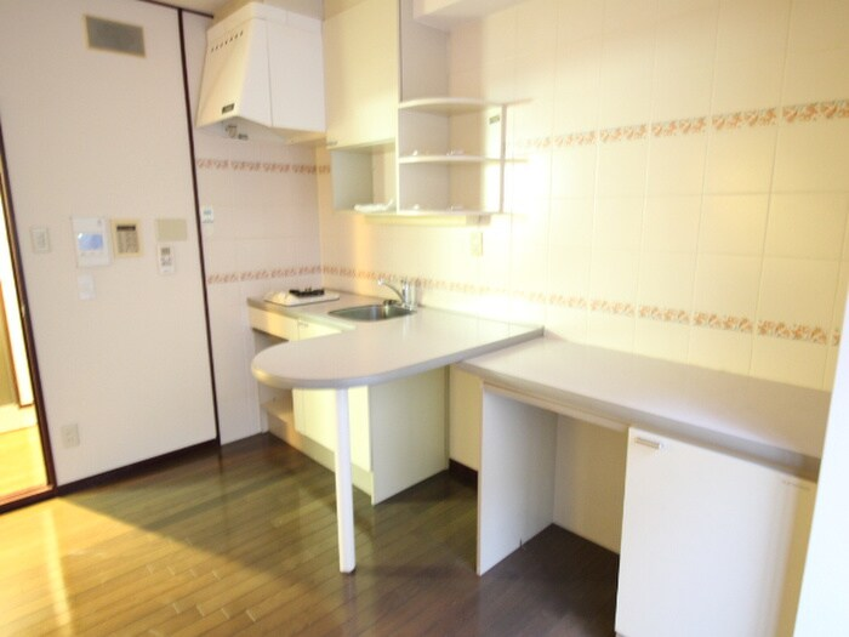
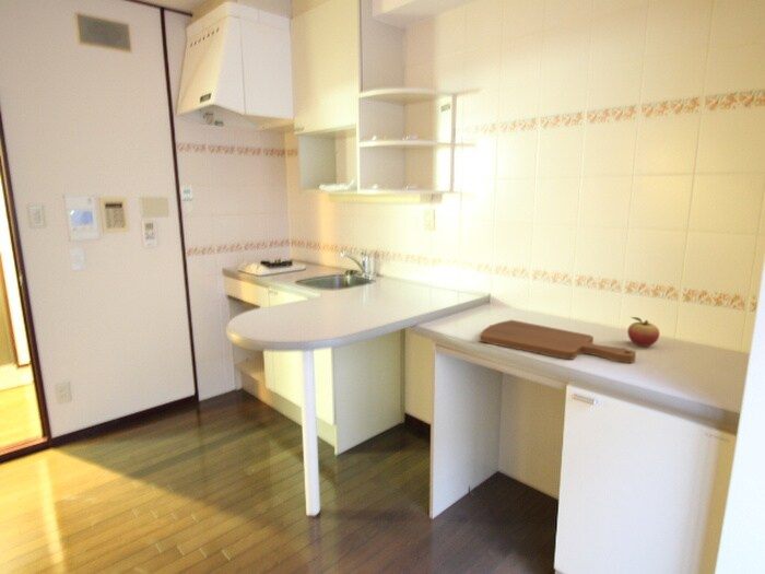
+ fruit (643, 330)
+ cutting board (543, 339)
